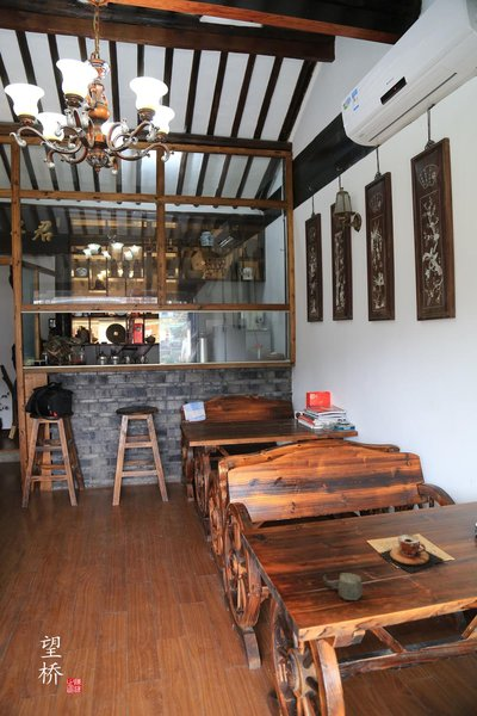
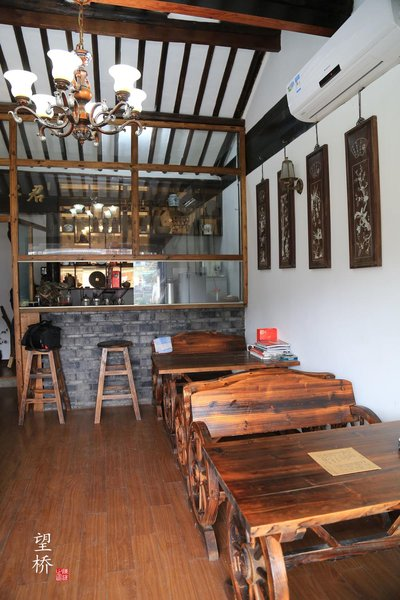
- cup (341, 581)
- teacup (410, 548)
